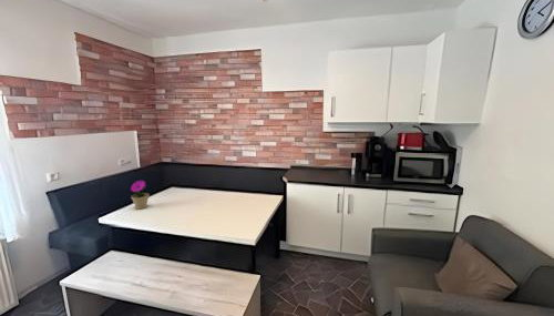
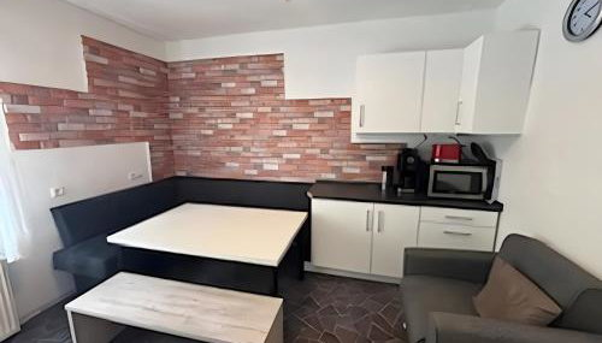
- flower pot (140, 194)
